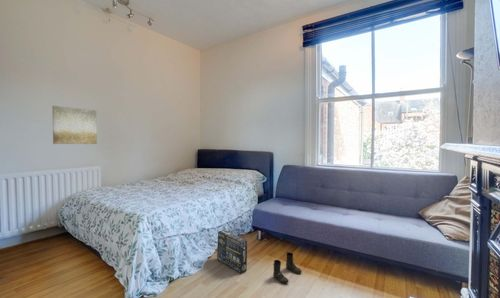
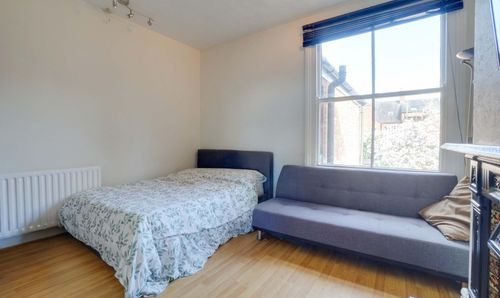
- wall art (75, 126)
- boots (287, 267)
- box (231, 250)
